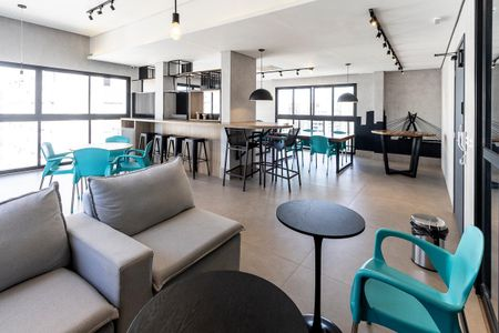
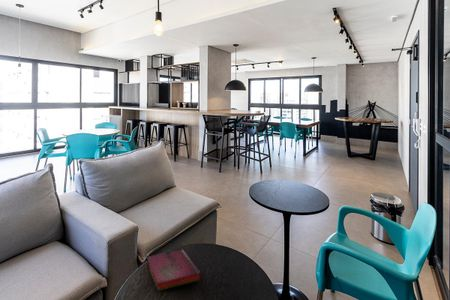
+ hardback book (172, 267)
